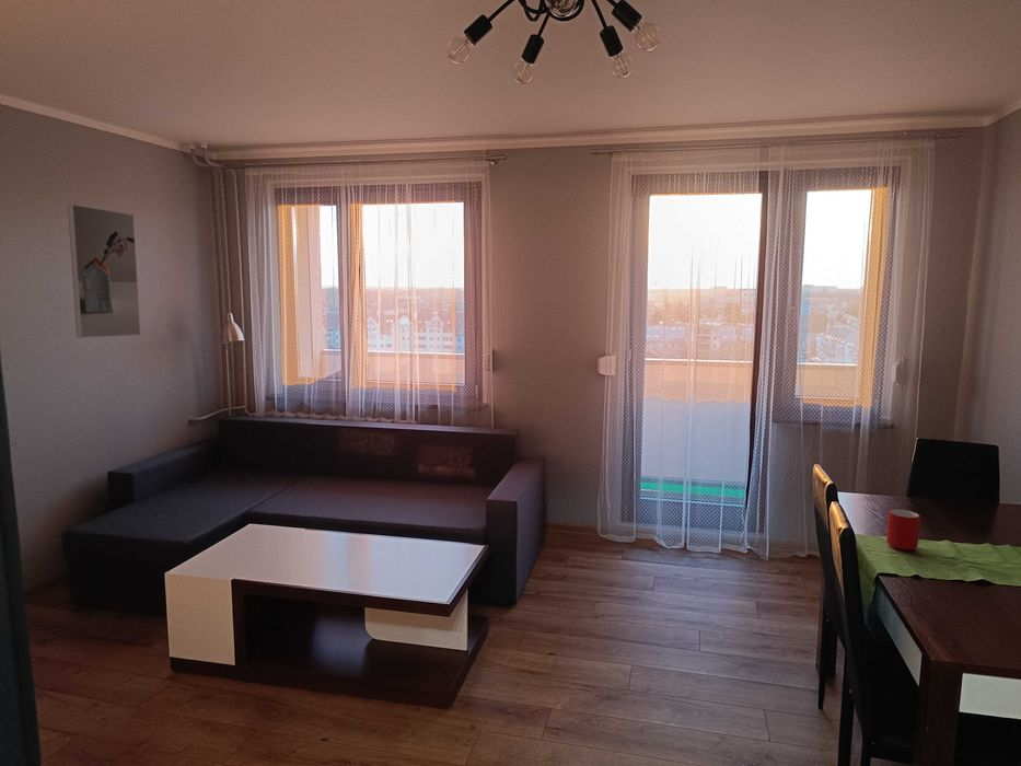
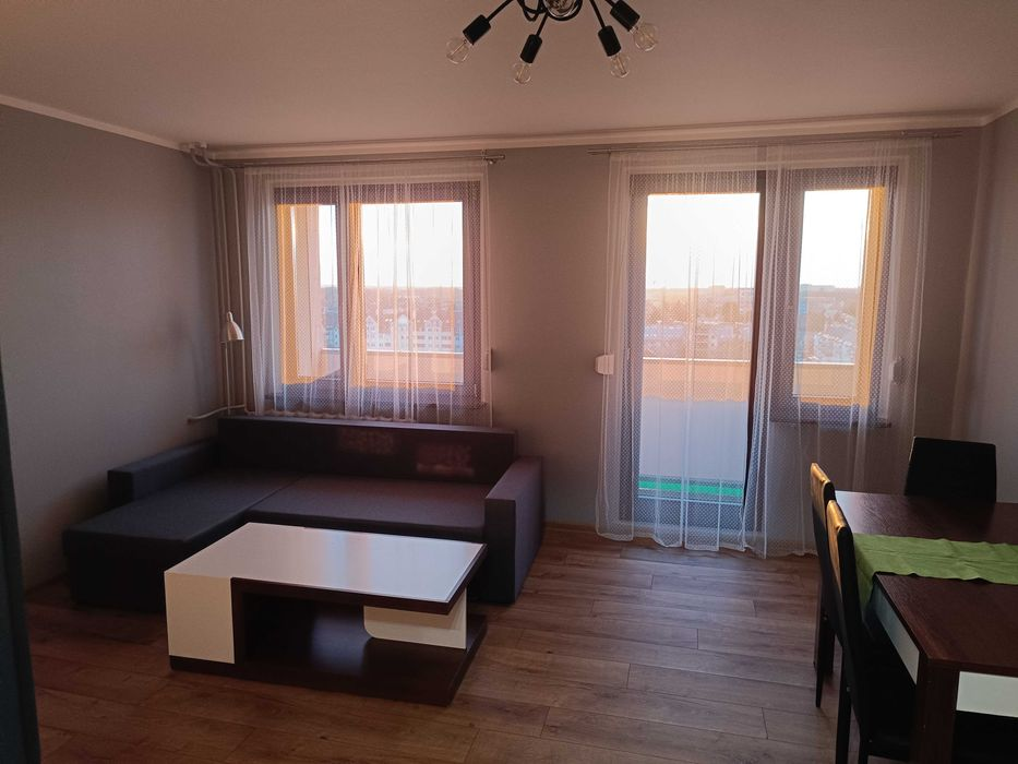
- cup (903, 527)
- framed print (106, 274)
